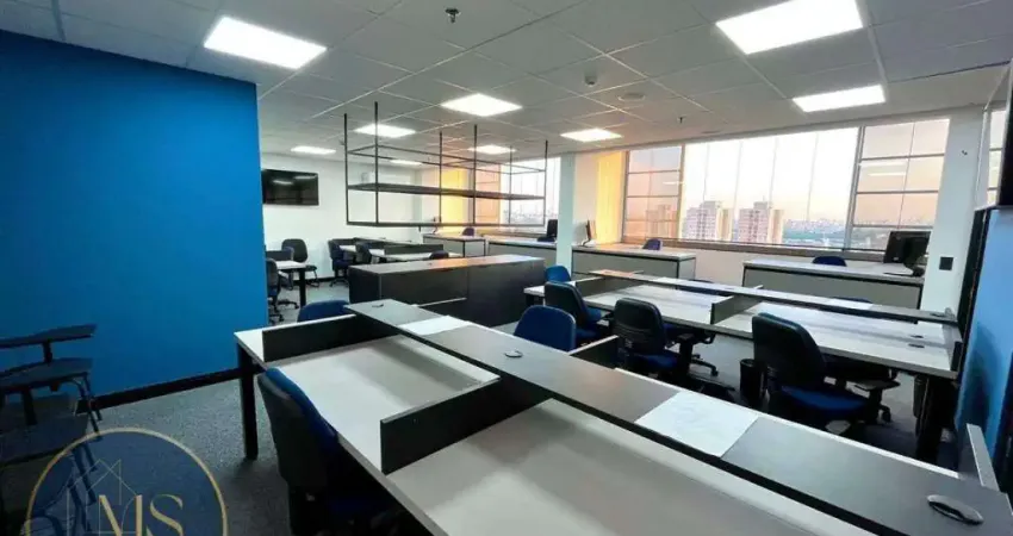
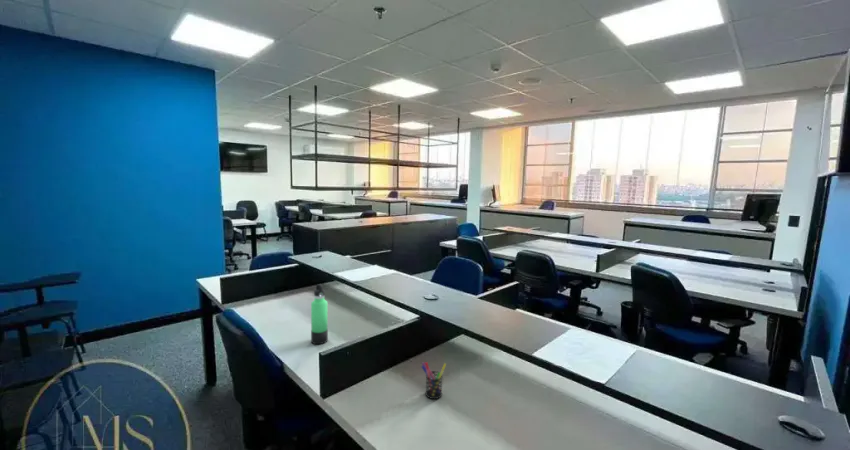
+ thermos bottle (319, 312)
+ pen holder (434, 379)
